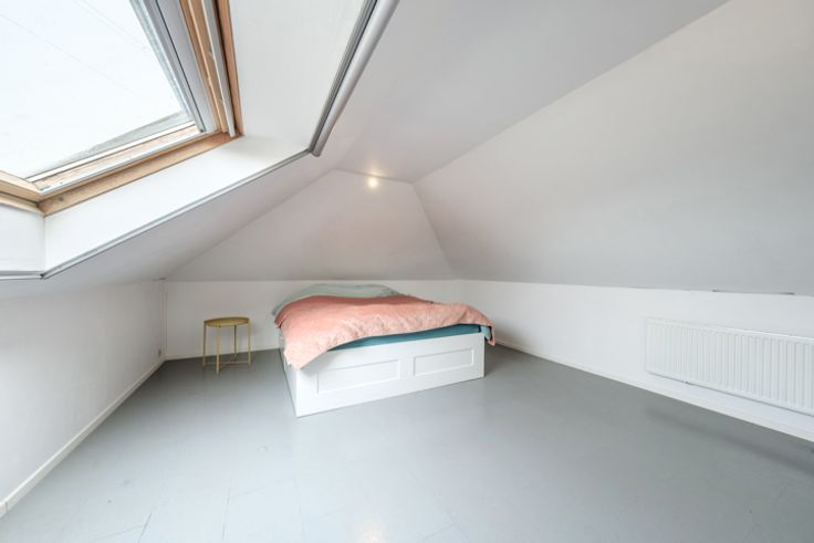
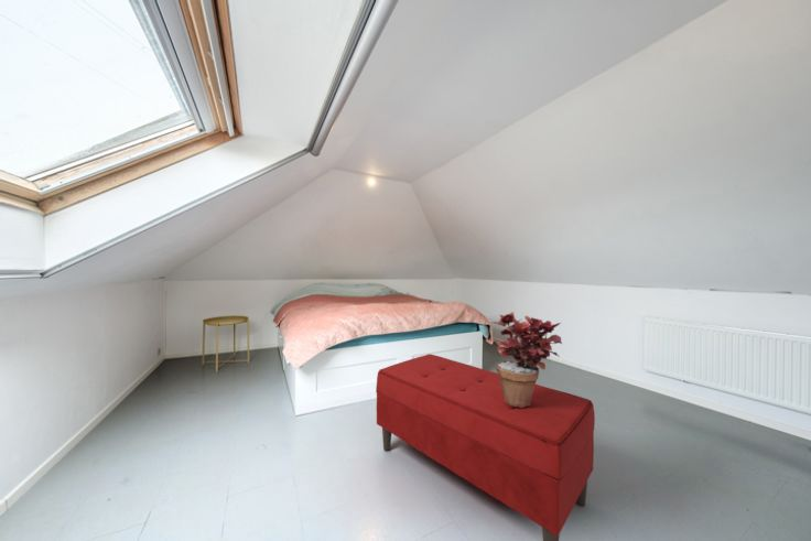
+ potted plant (523, 357)
+ bench (471, 428)
